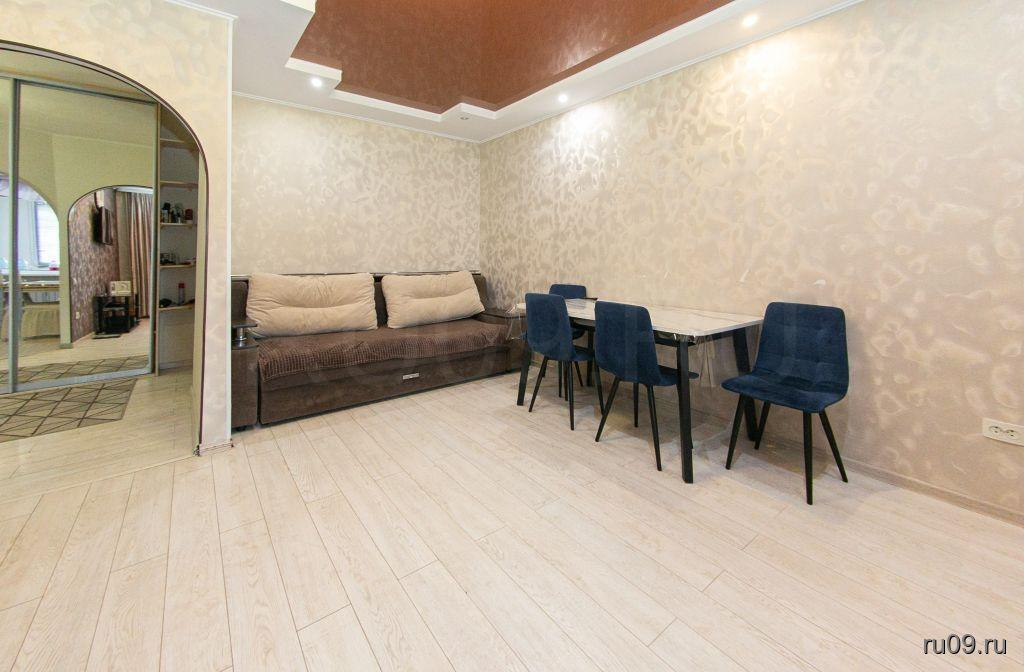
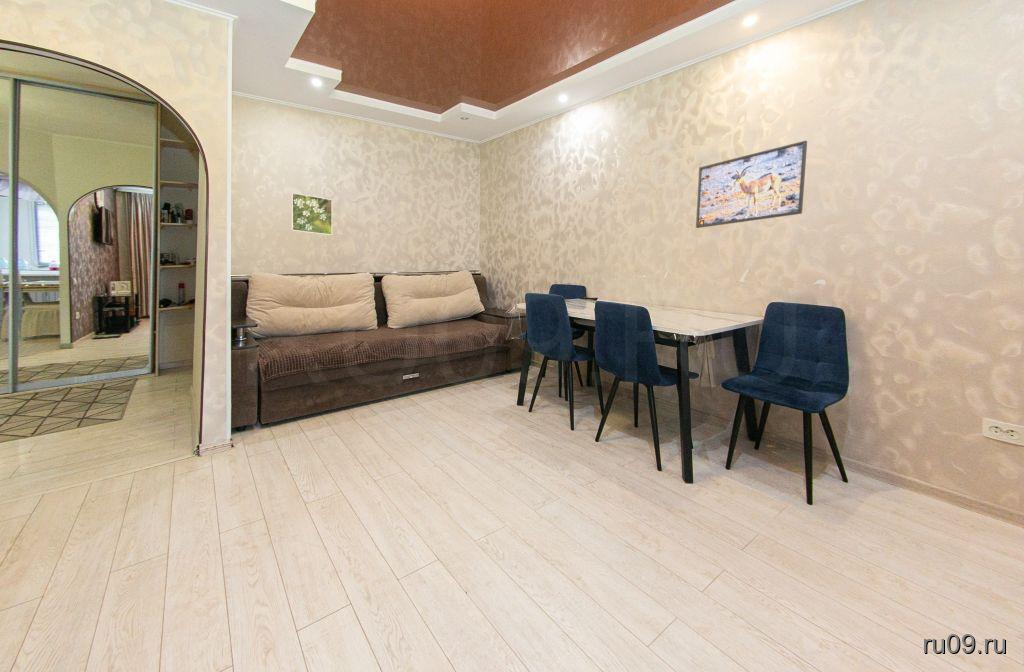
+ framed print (312, 214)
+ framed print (746, 188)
